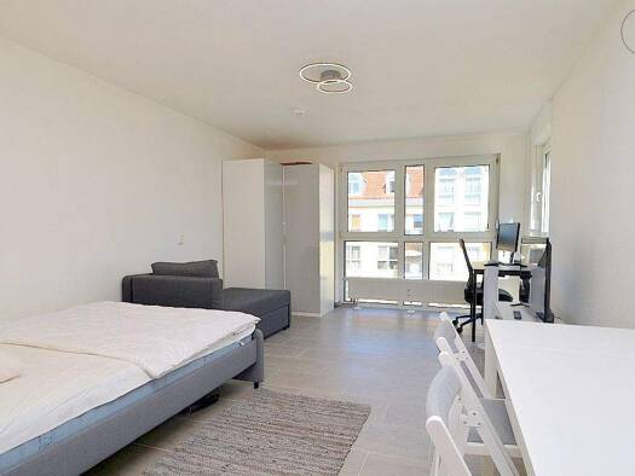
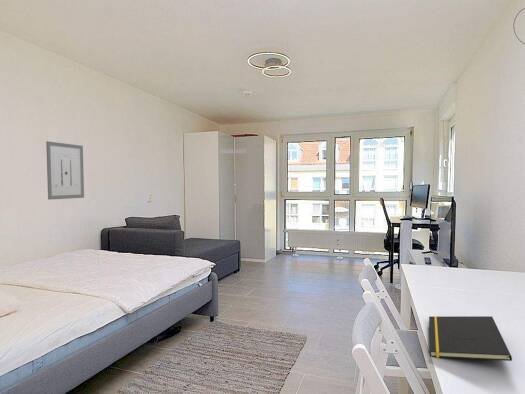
+ notepad (463, 335)
+ wall art (66, 171)
